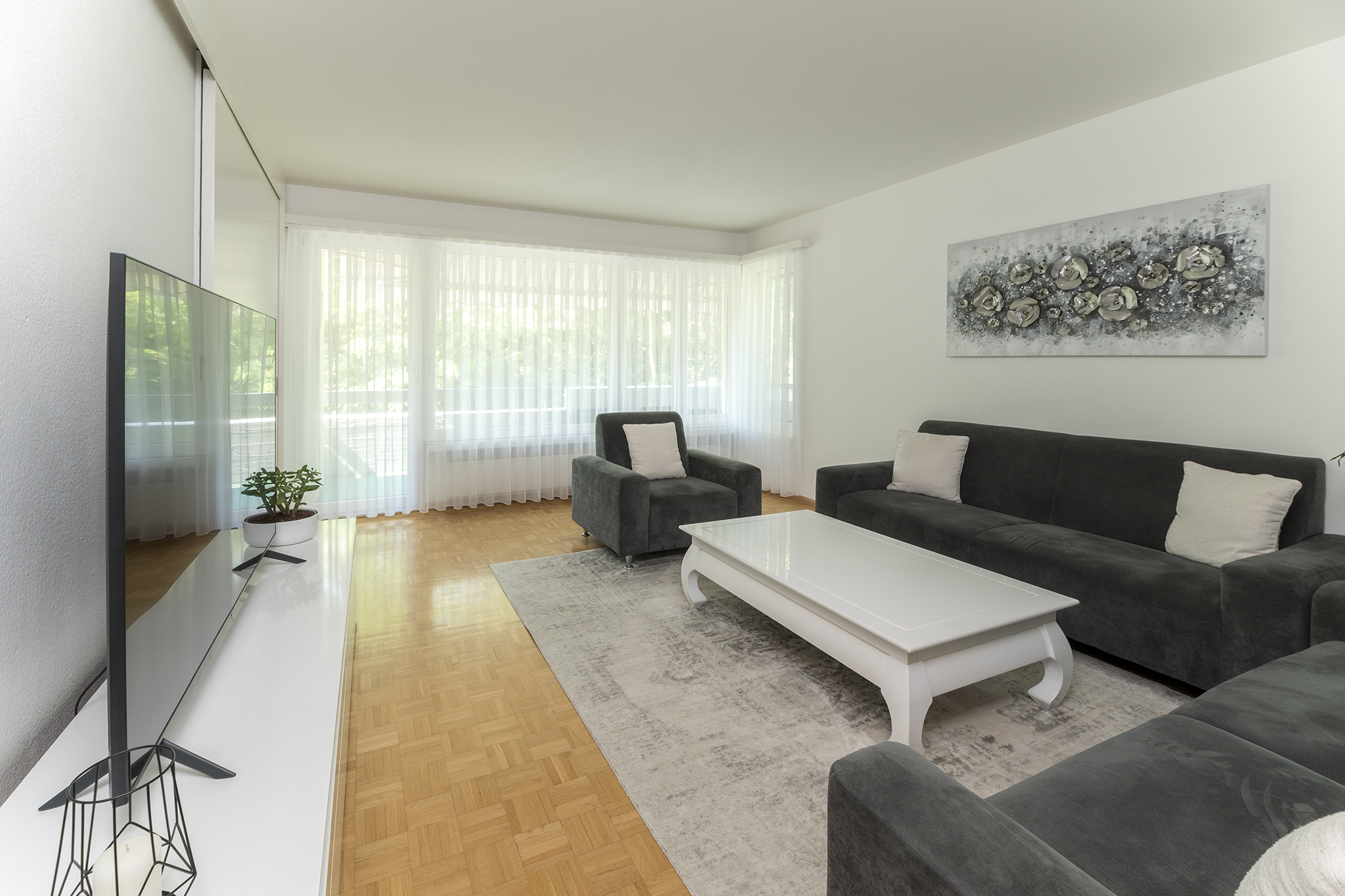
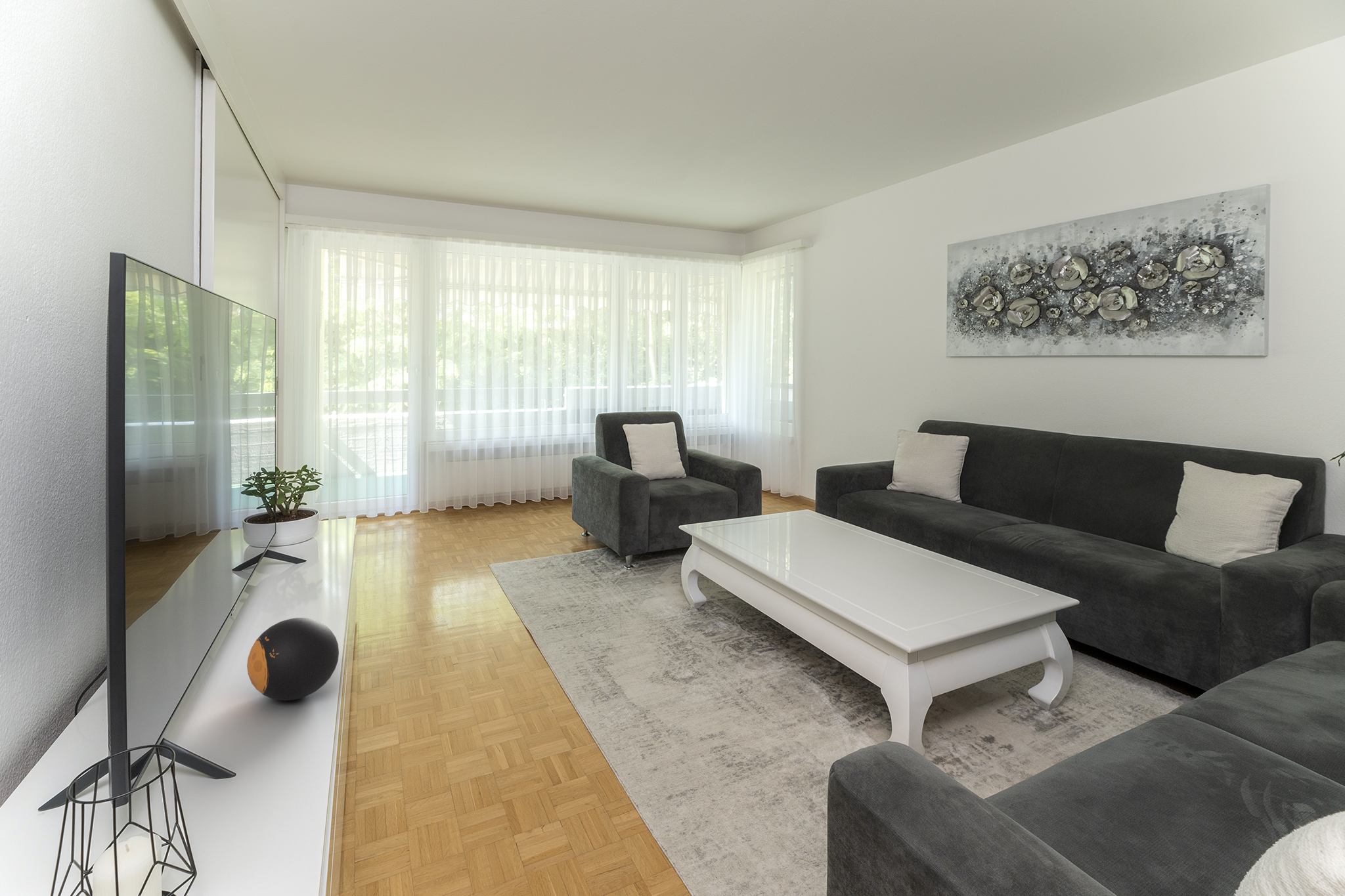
+ decorative ball (294, 658)
